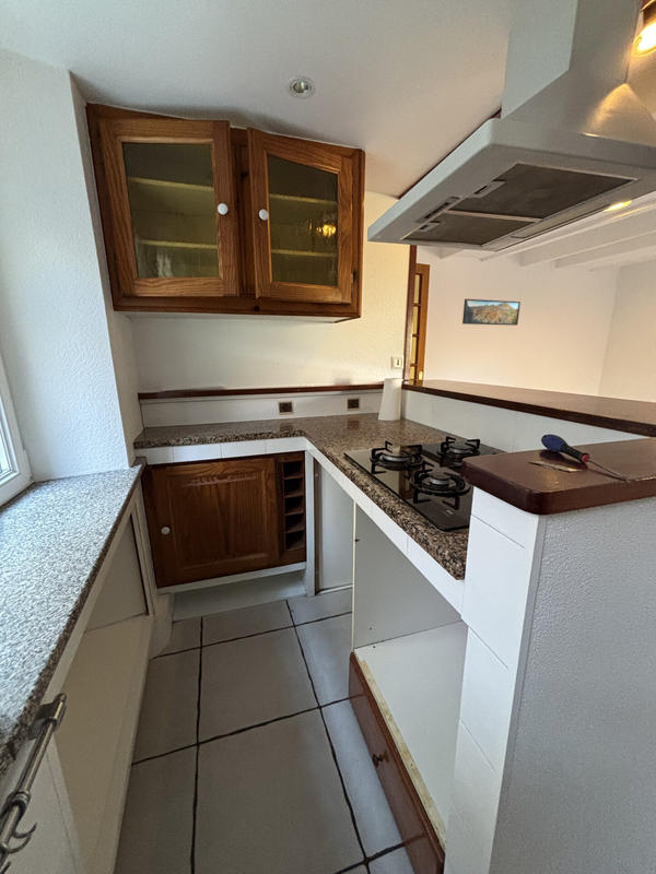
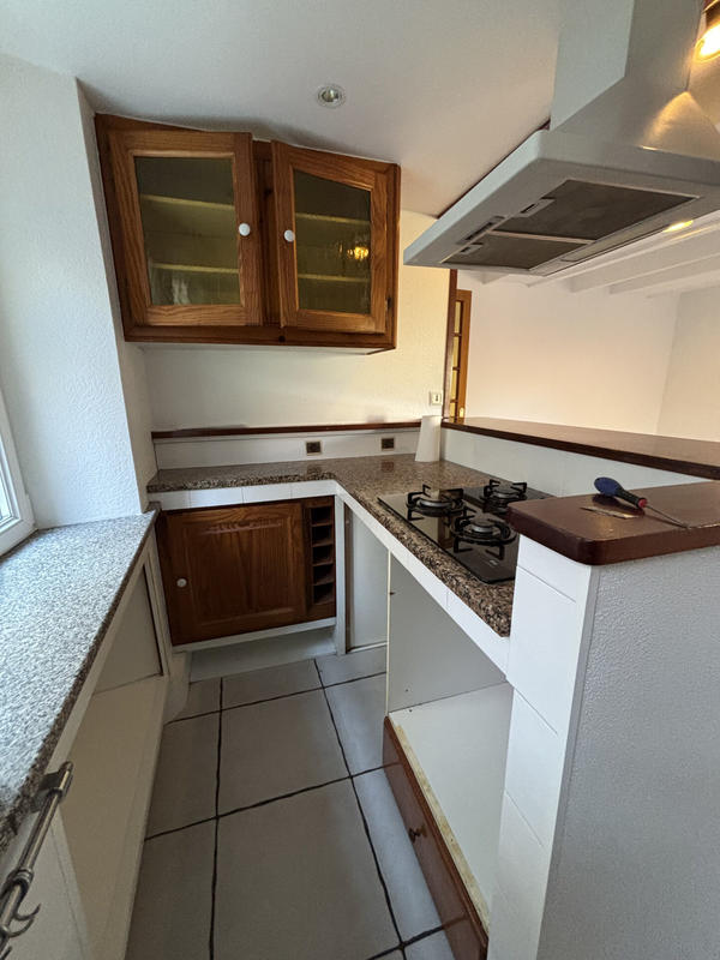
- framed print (492, 312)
